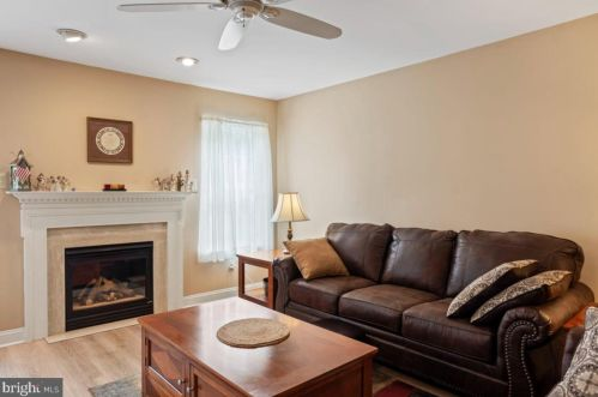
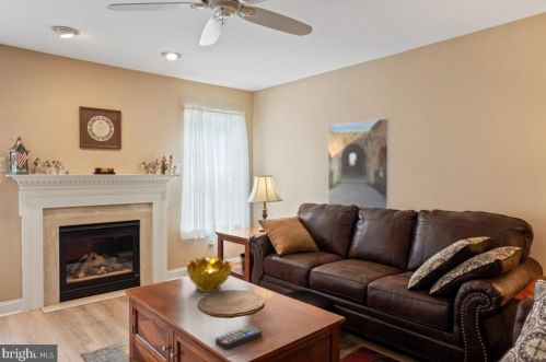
+ decorative bowl (209, 275)
+ remote control (239, 336)
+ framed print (356, 170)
